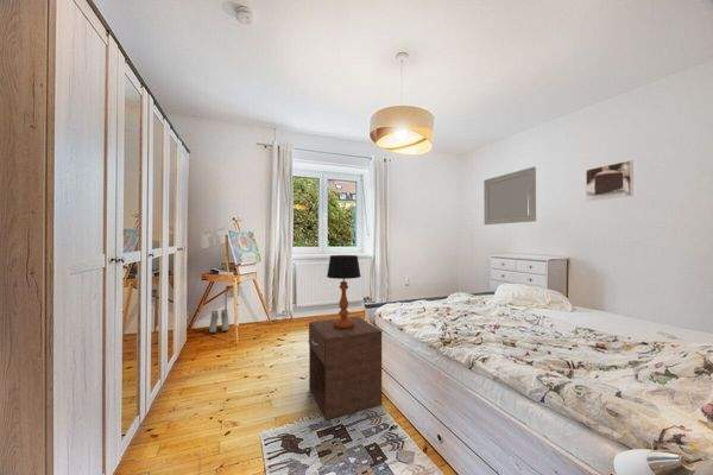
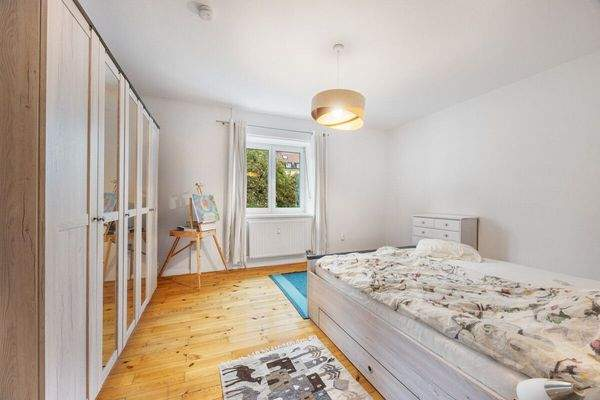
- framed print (607, 182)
- nightstand (341, 361)
- boots (217, 318)
- table lamp (343, 290)
- home mirror (507, 198)
